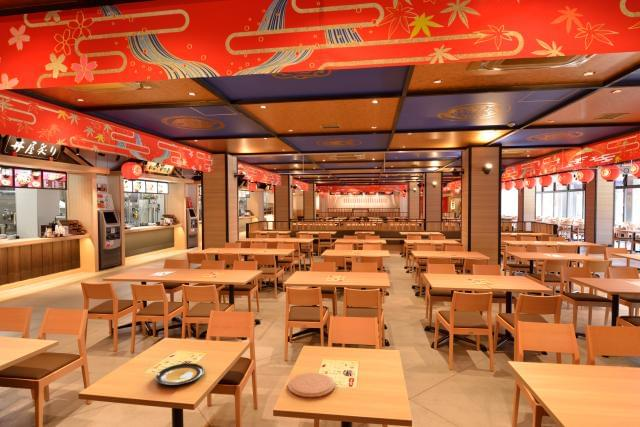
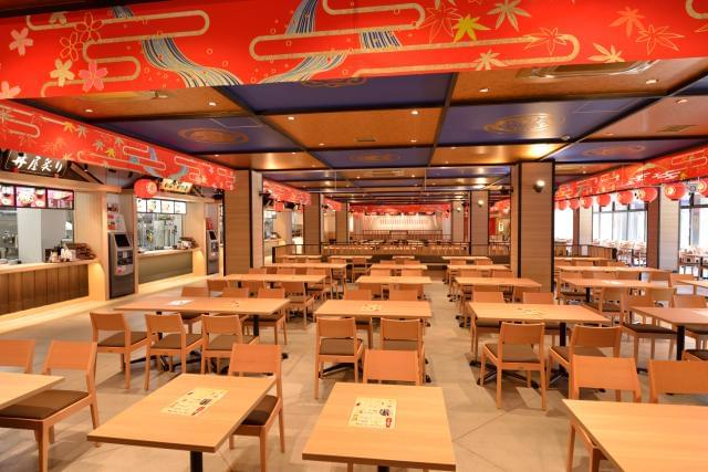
- plate (180, 375)
- plate (311, 383)
